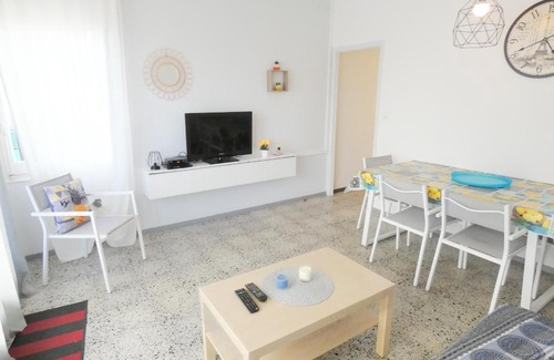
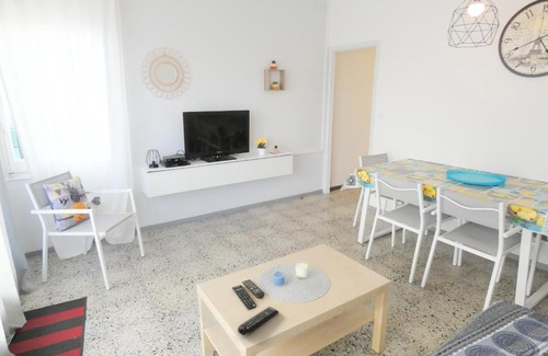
+ remote control (259, 320)
